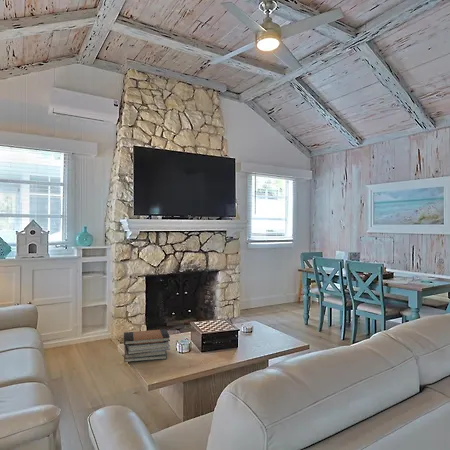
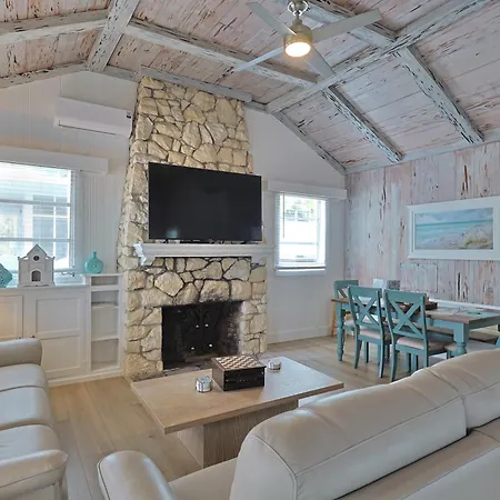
- book stack (146, 345)
